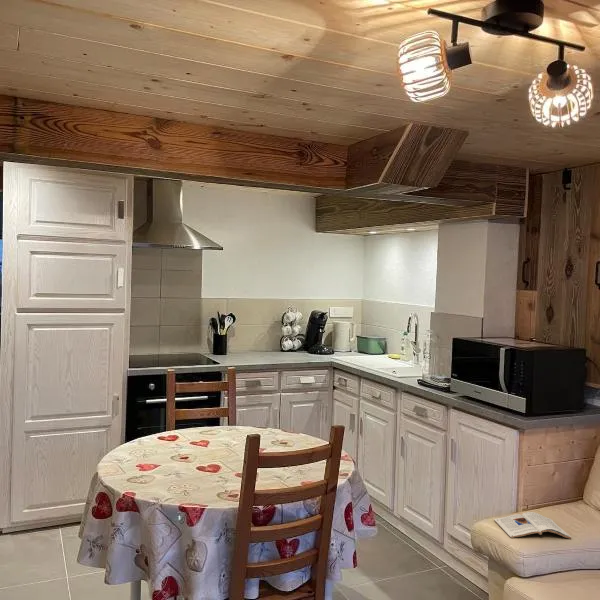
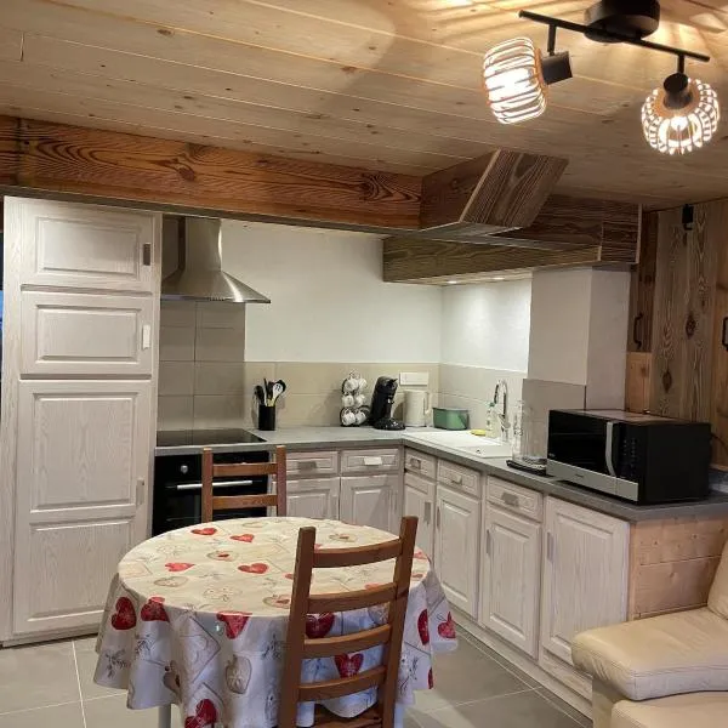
- magazine (531, 524)
